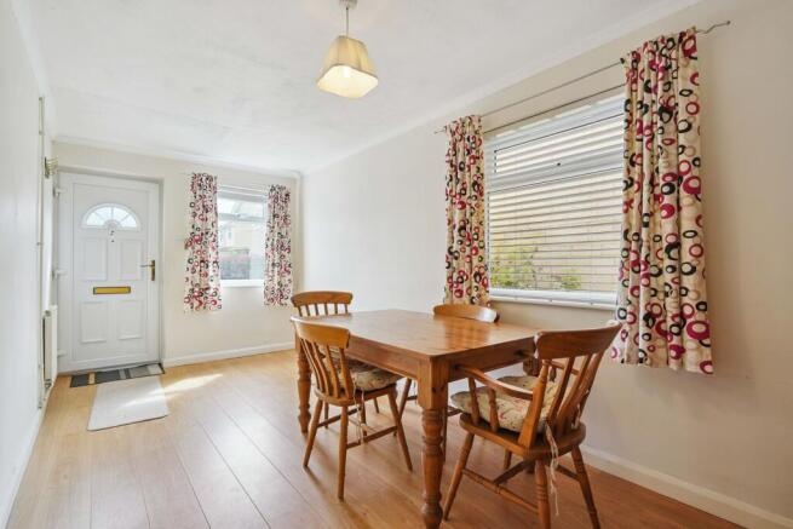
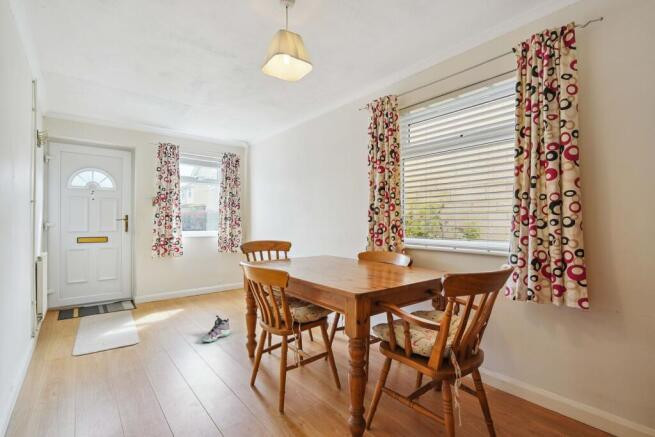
+ sneaker (215, 327)
